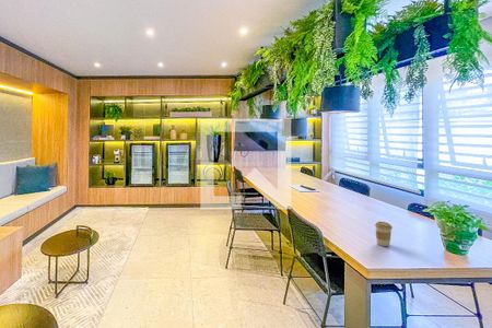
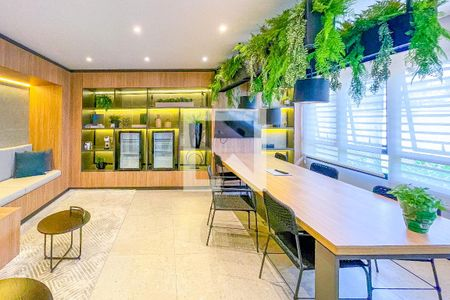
- coffee cup (383, 233)
